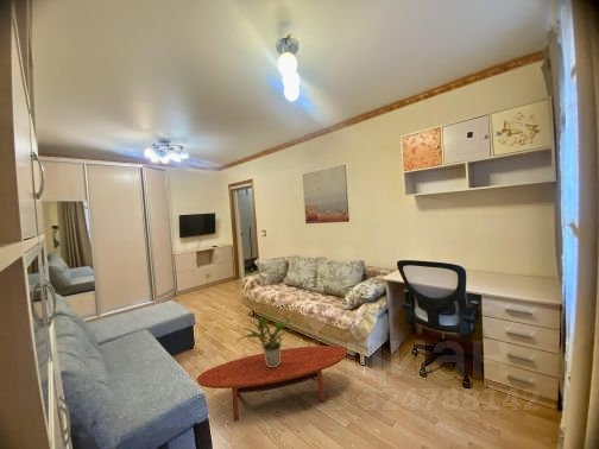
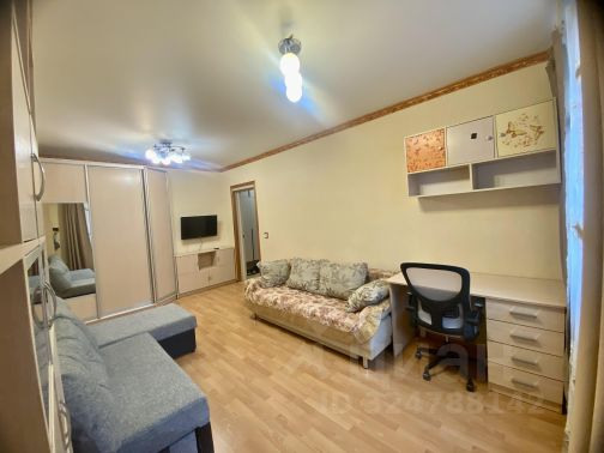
- coffee table (277, 380)
- wall art (323, 196)
- potted plant (266, 339)
